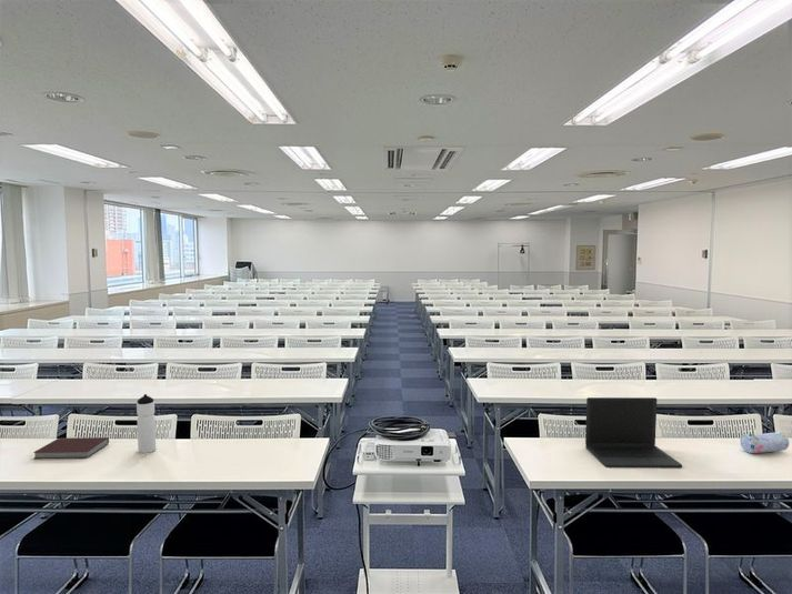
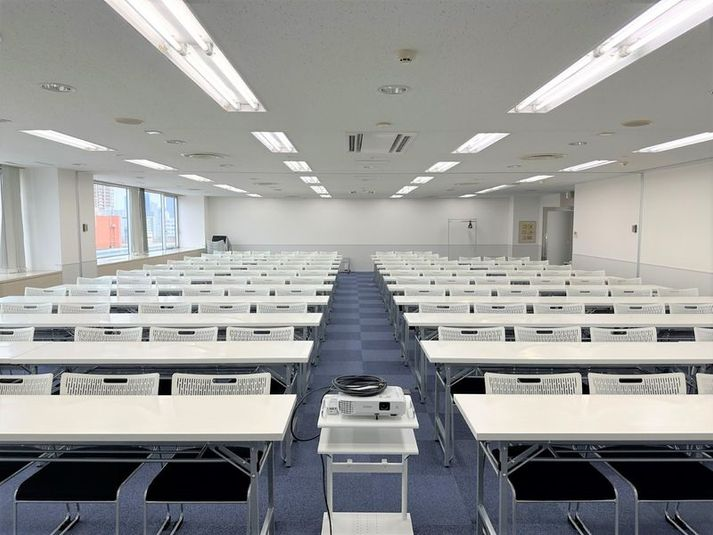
- notebook (72, 447)
- laptop (632, 430)
- water bottle (146, 422)
- pencil case (763, 442)
